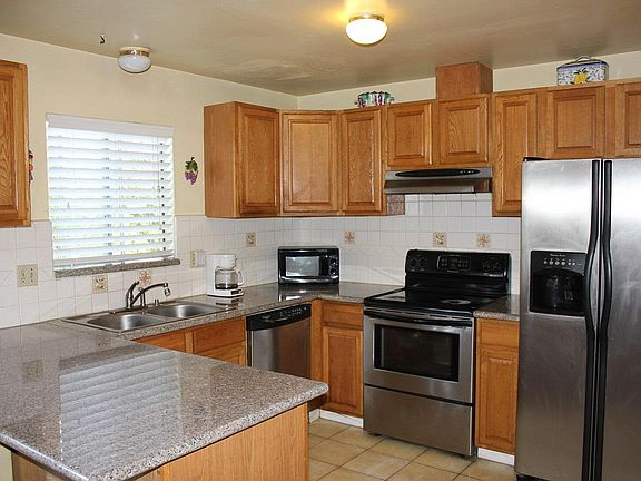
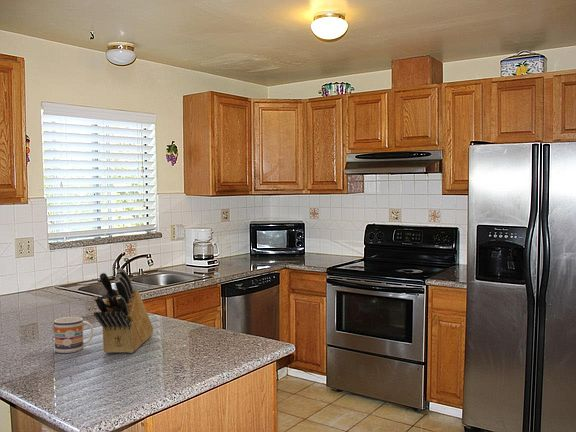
+ knife block (124, 306)
+ mug (72, 334)
